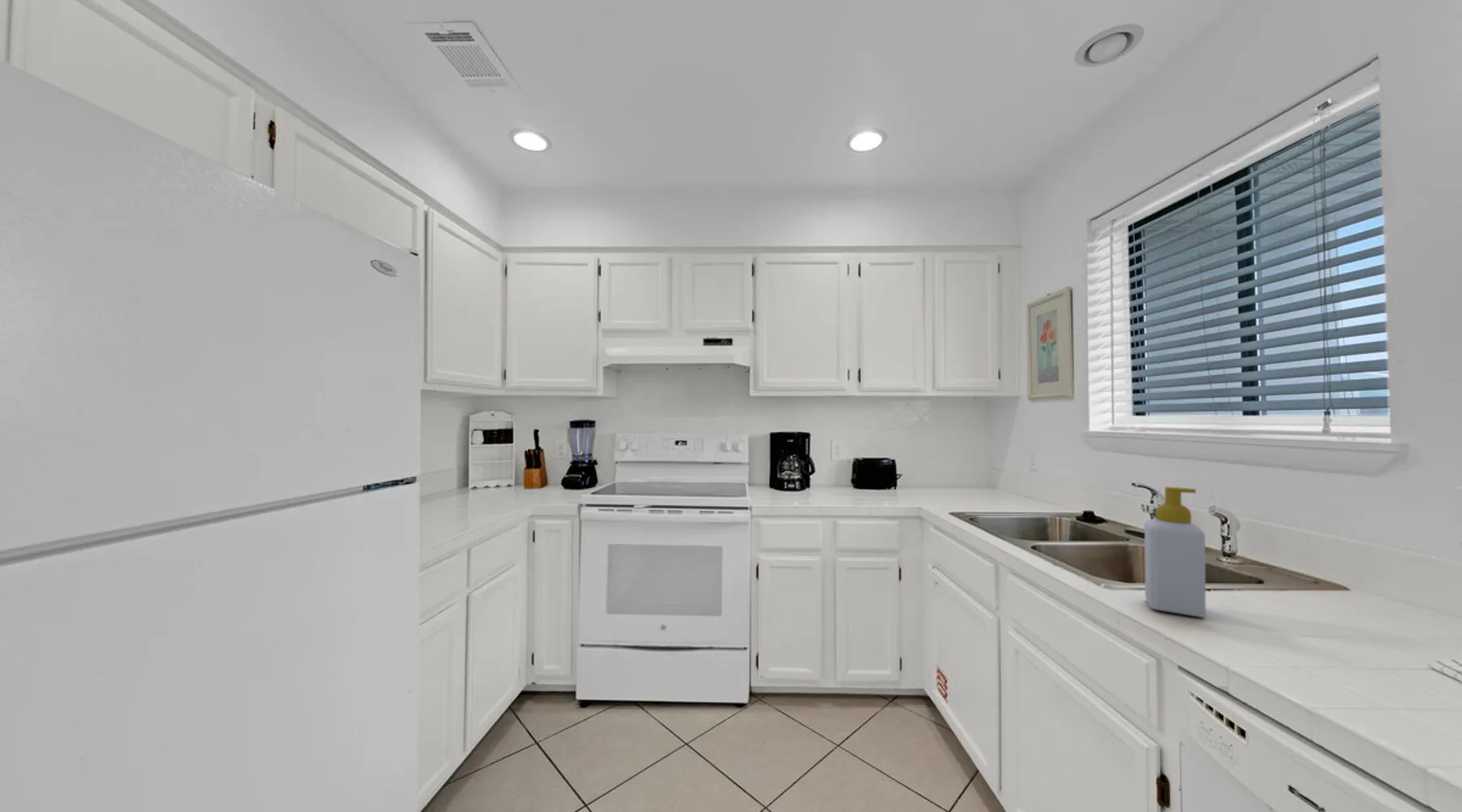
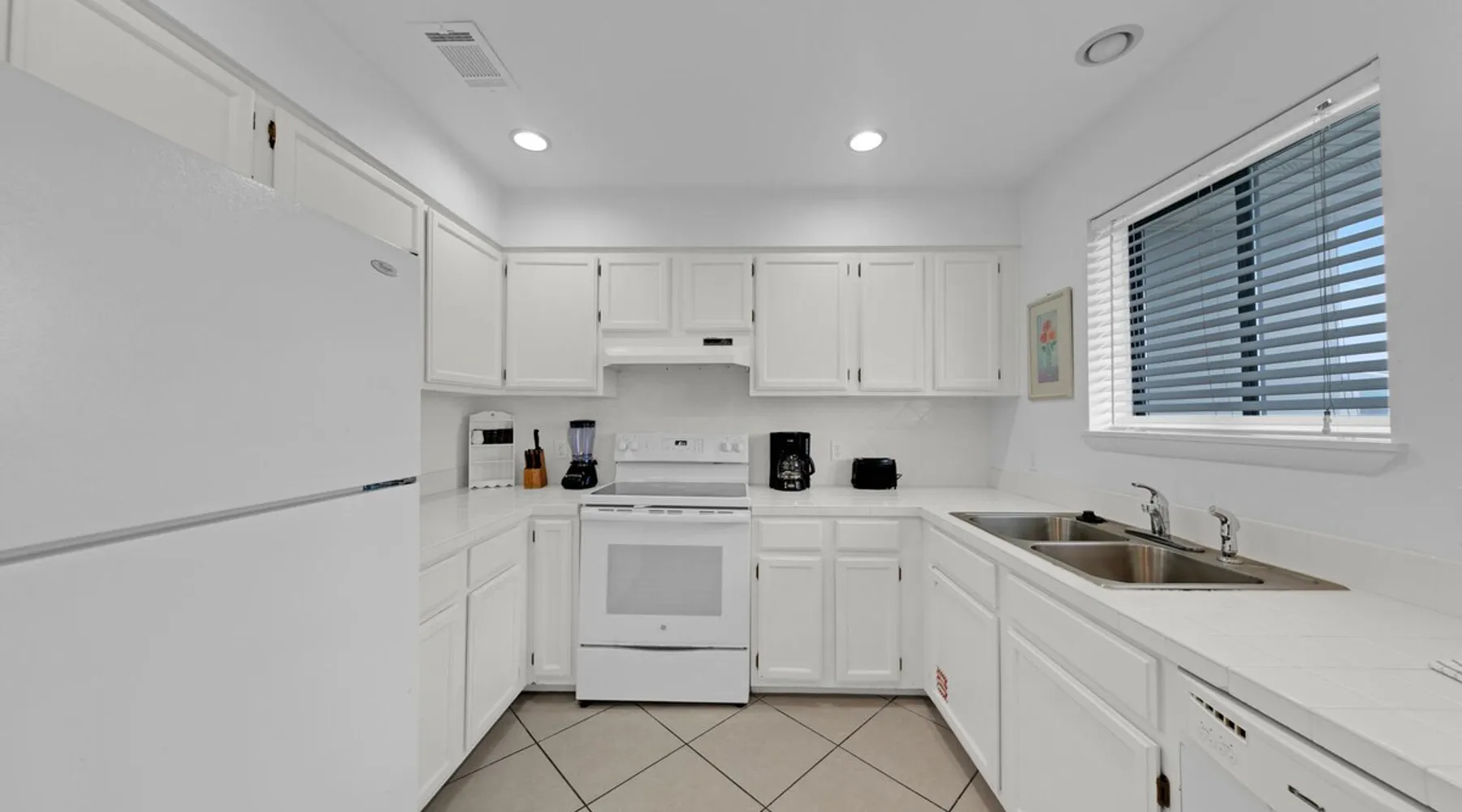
- soap bottle (1173, 547)
